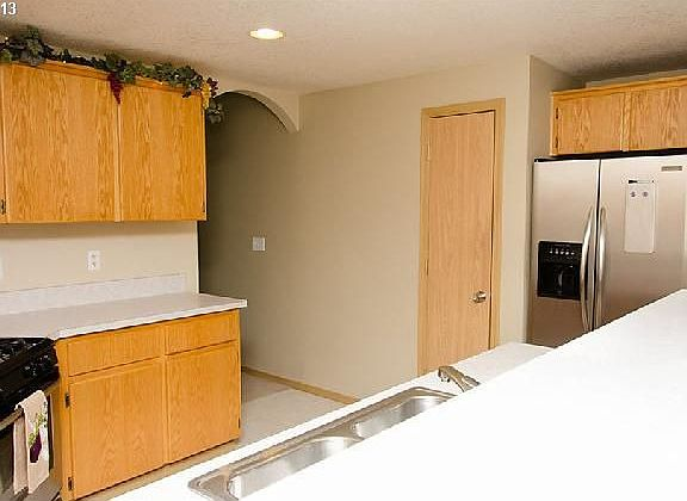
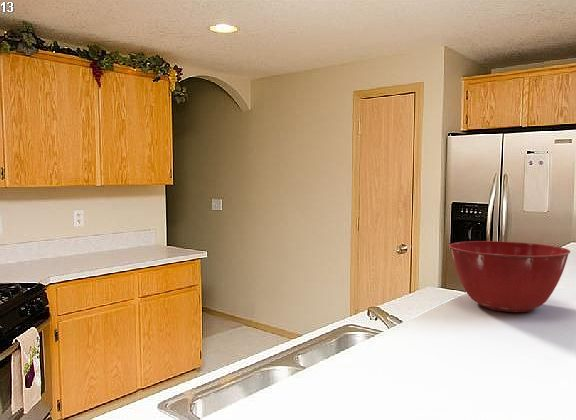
+ mixing bowl (506, 276)
